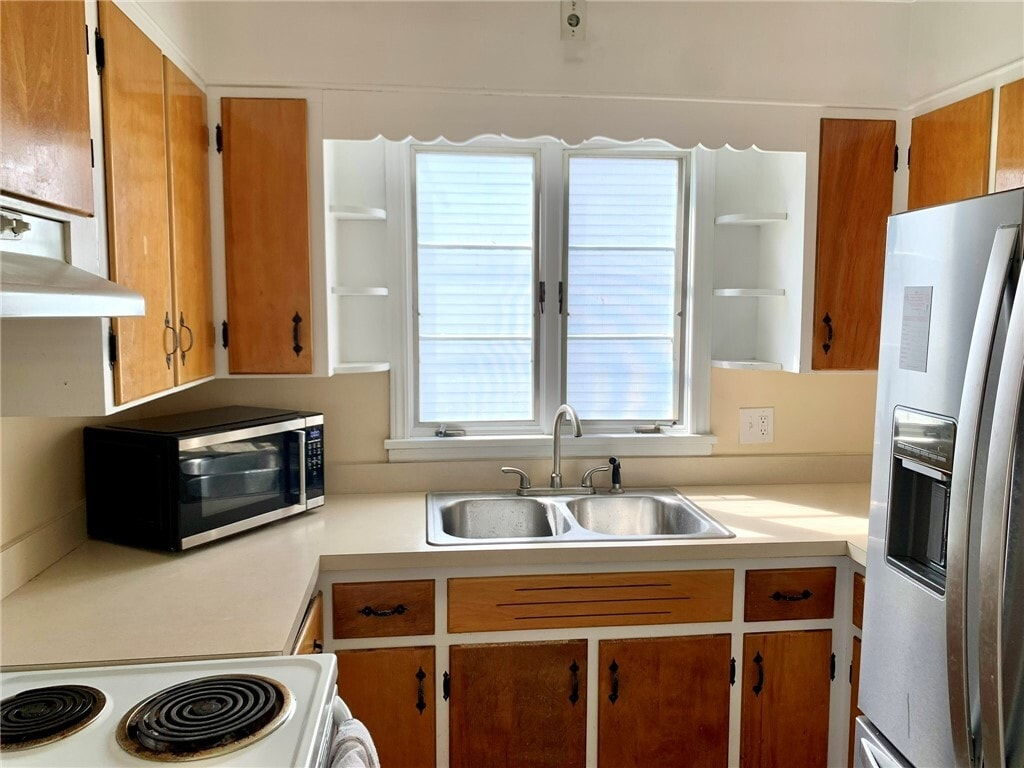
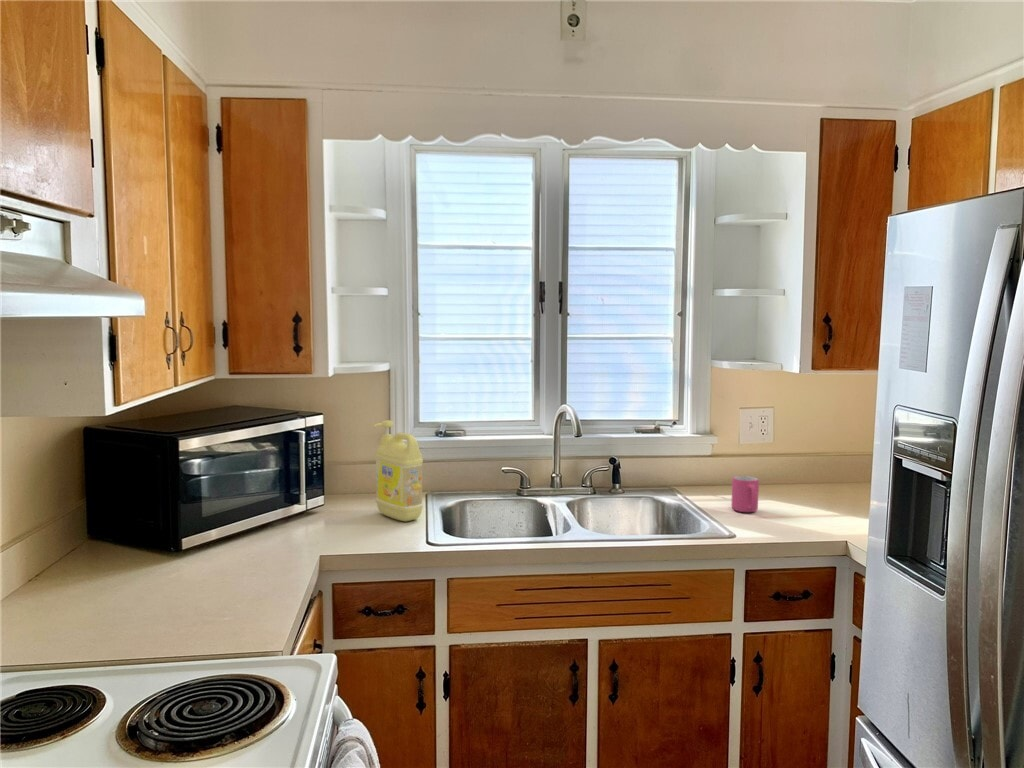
+ detergent (397, 470)
+ mug (747, 495)
